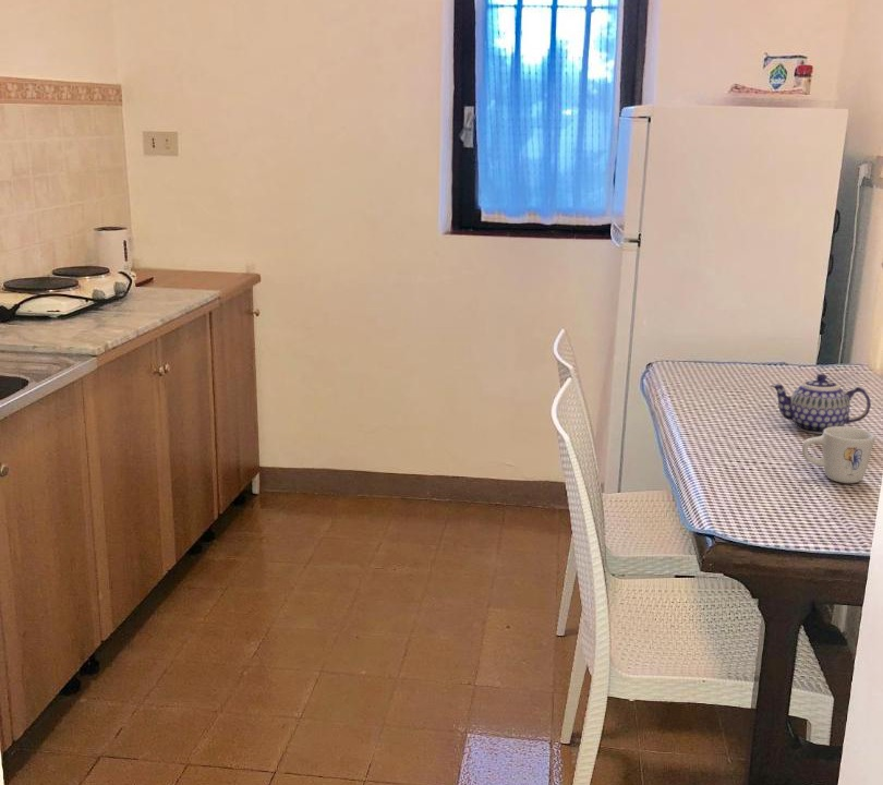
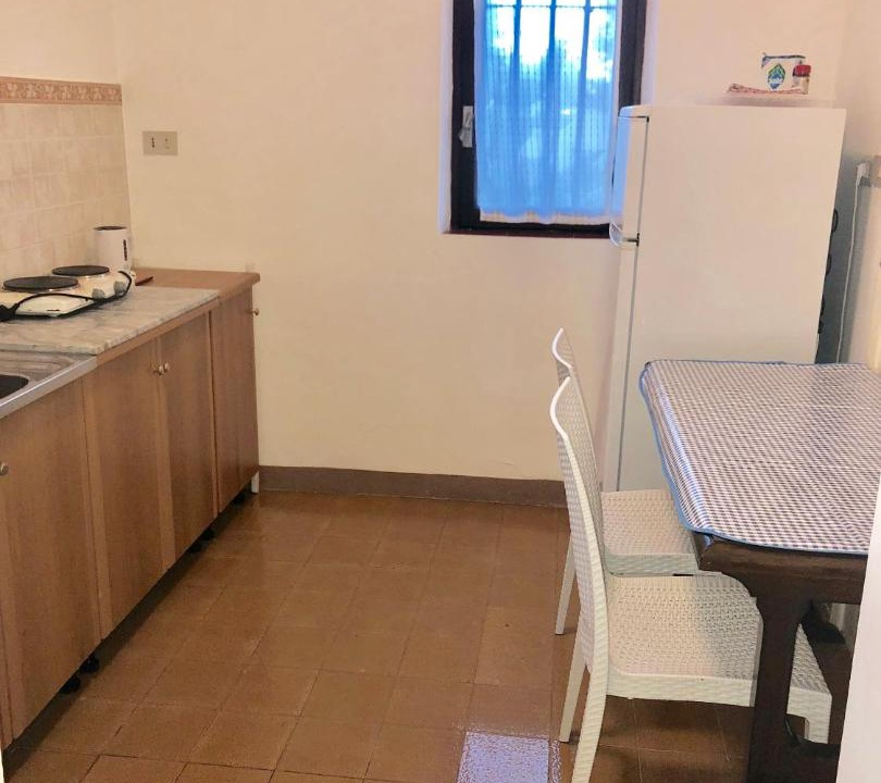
- teapot (819, 401)
- mug (836, 455)
